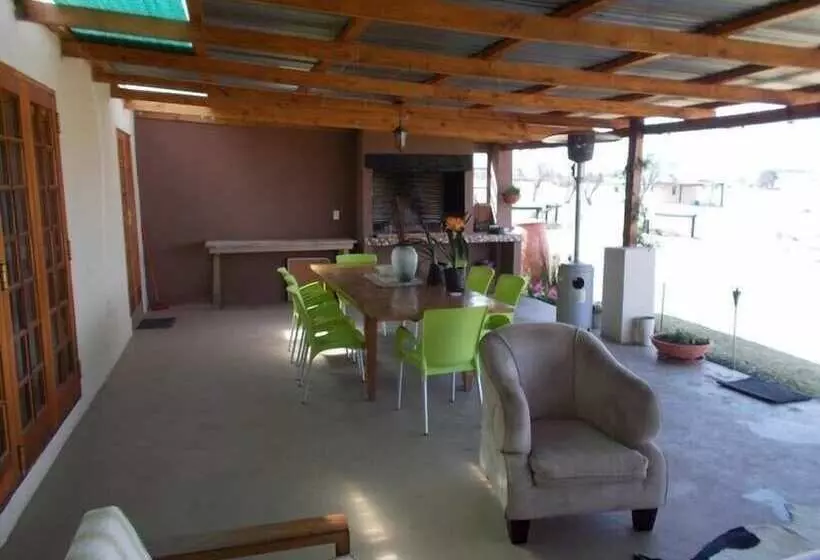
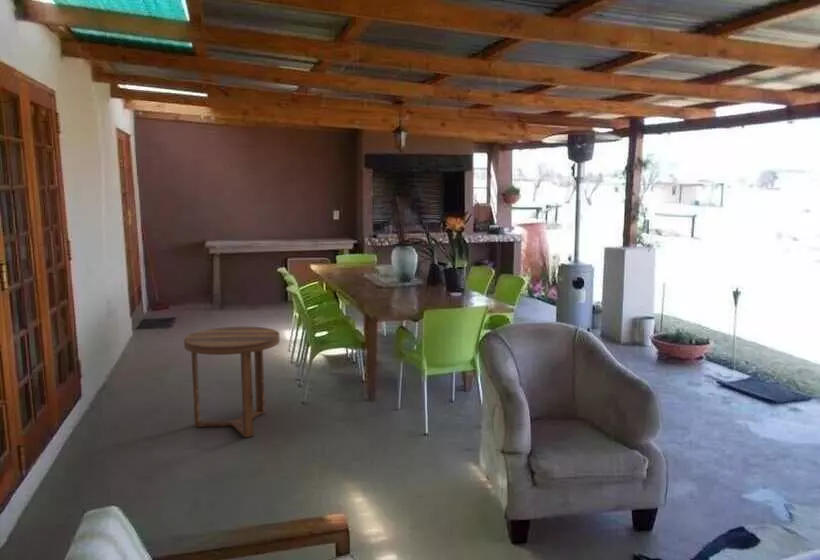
+ side table (241, 380)
